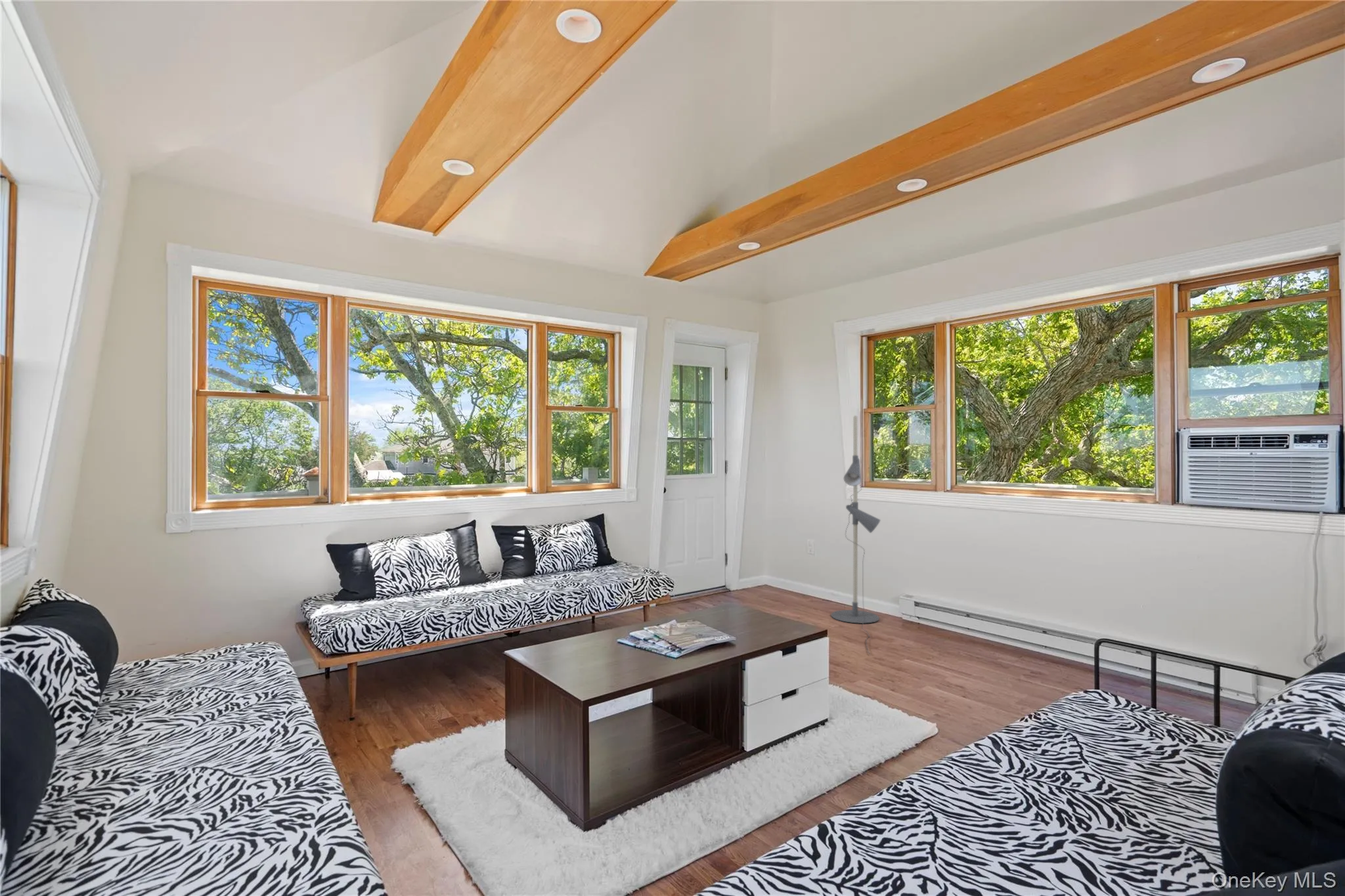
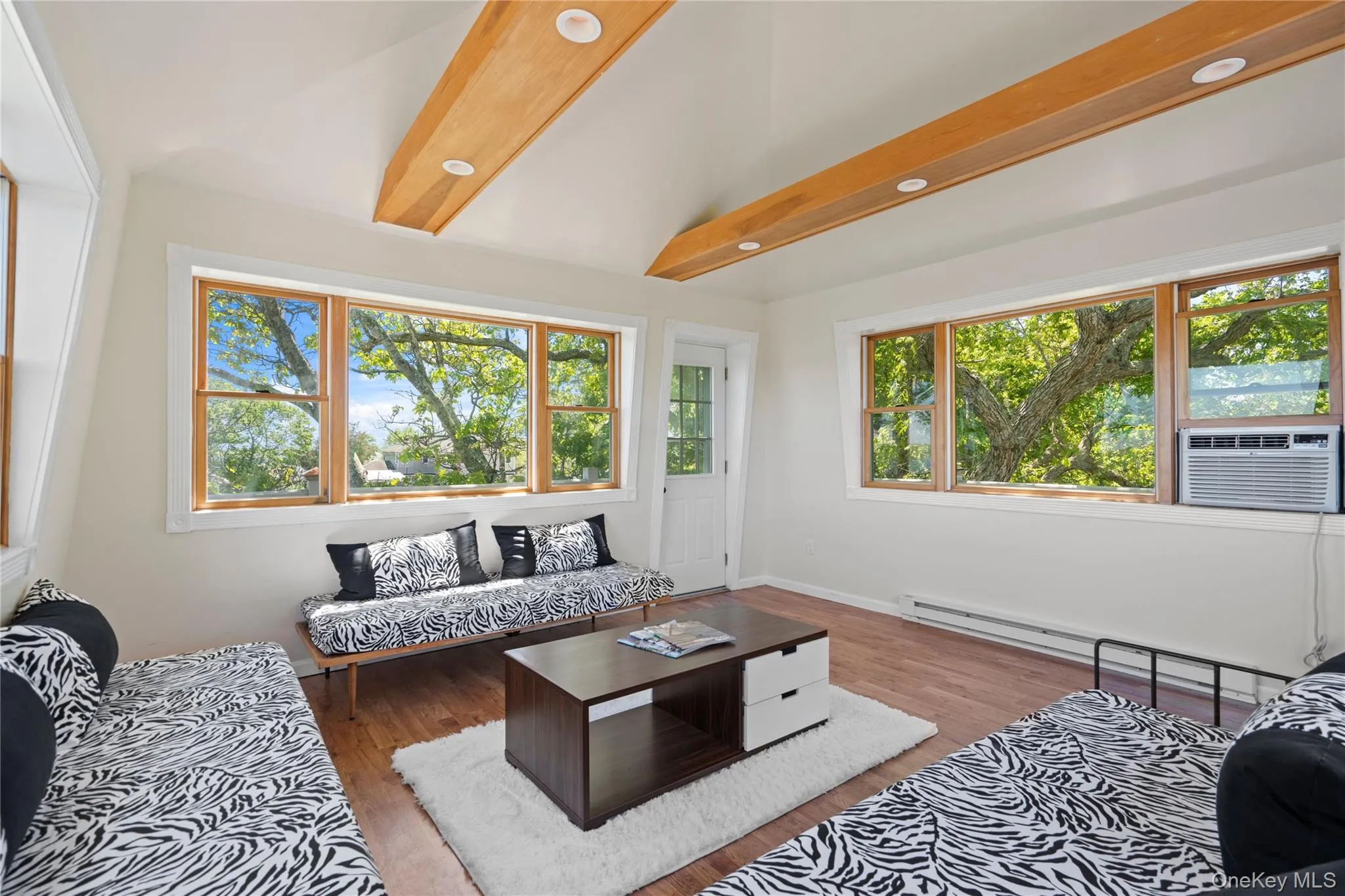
- floor lamp (858, 521)
